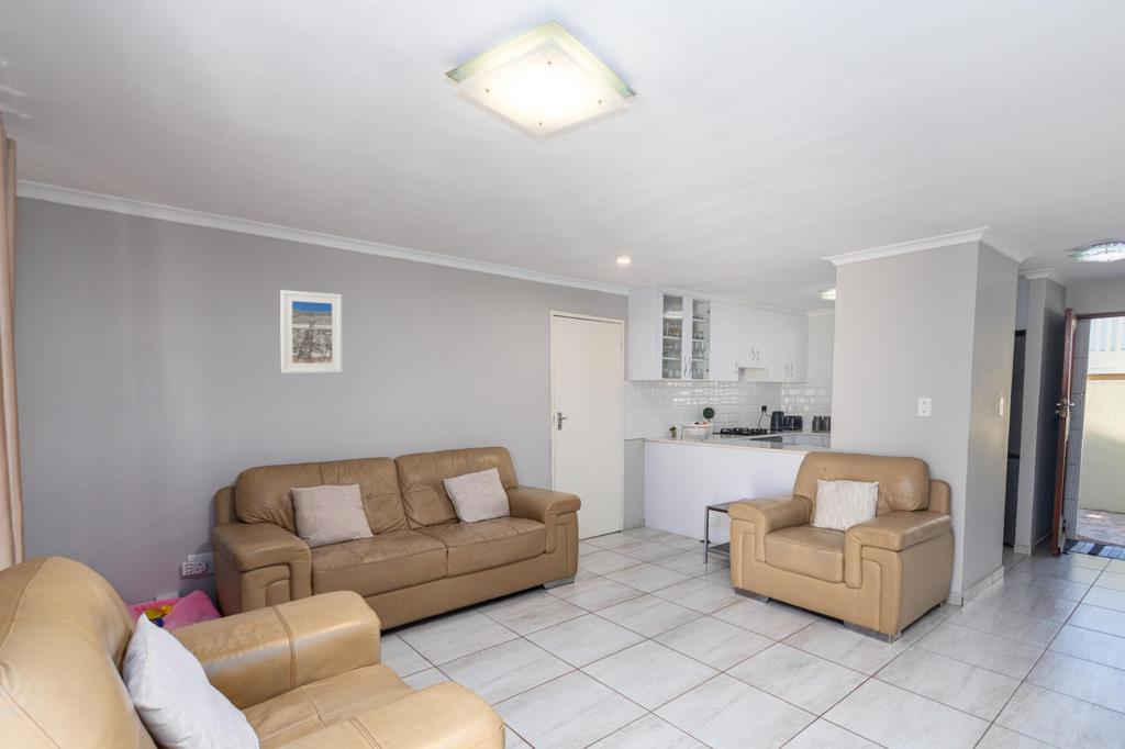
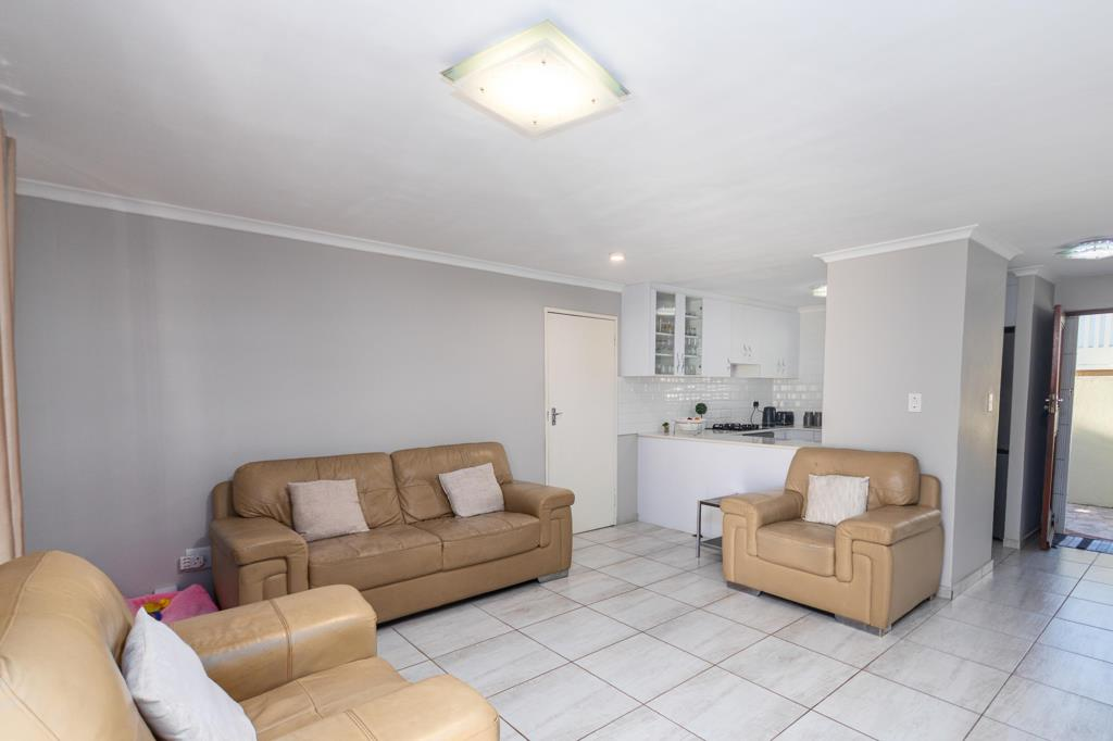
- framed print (312, 332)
